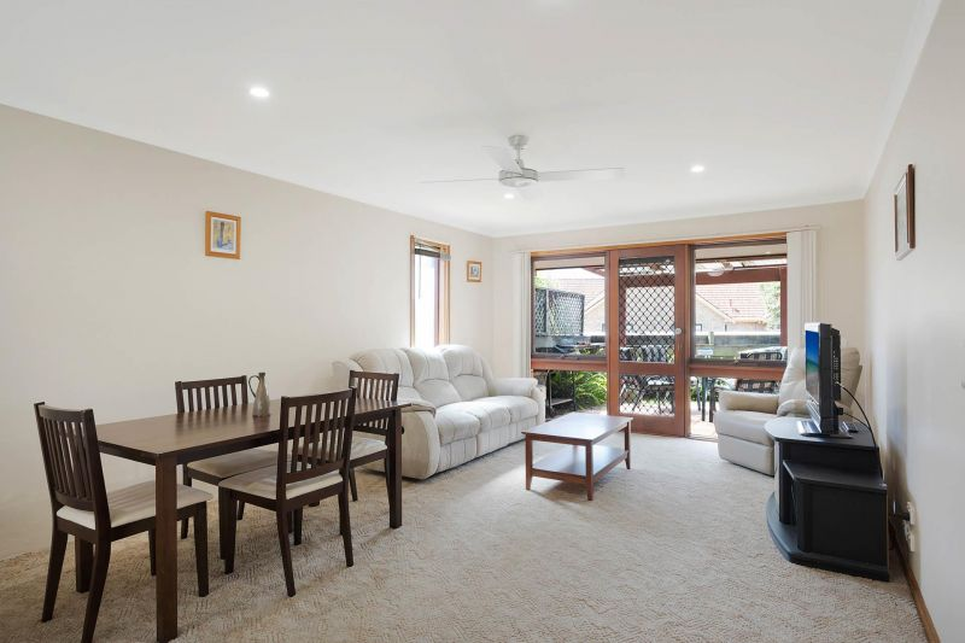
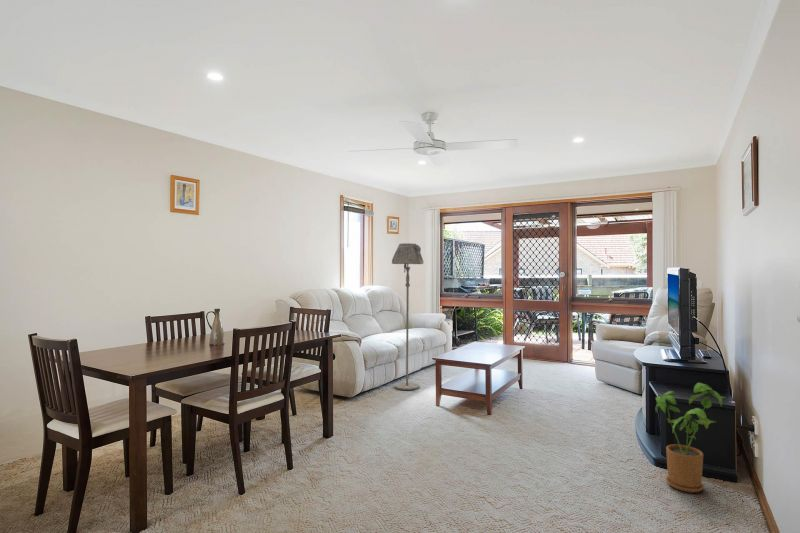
+ floor lamp (407, 315)
+ house plant (687, 435)
